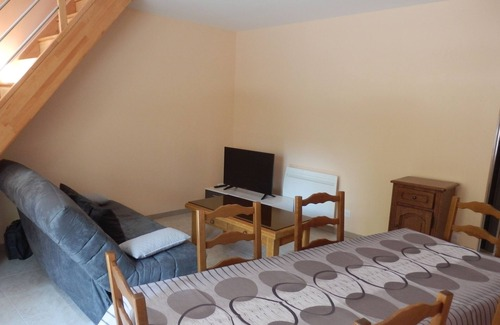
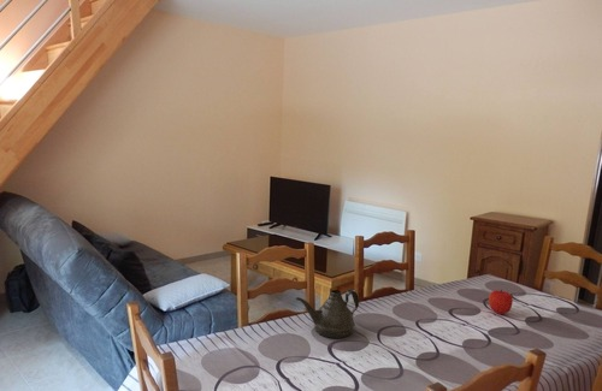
+ teapot (326, 310)
+ fruit (500, 301)
